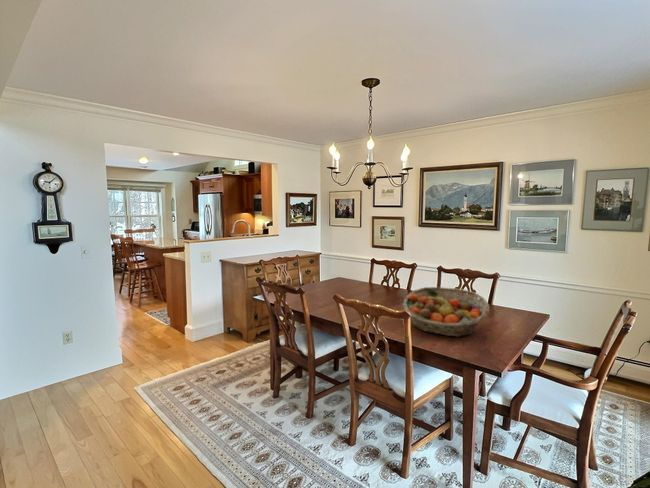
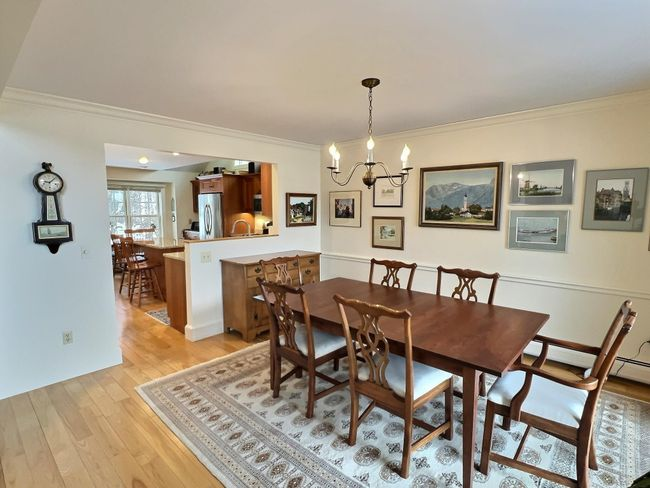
- fruit basket (444, 310)
